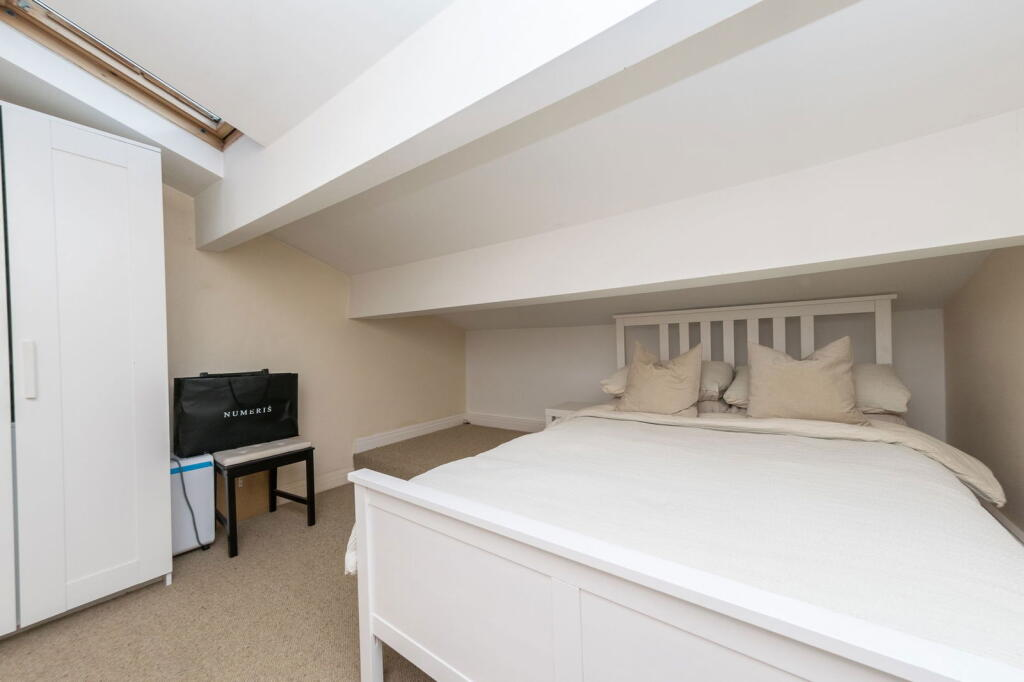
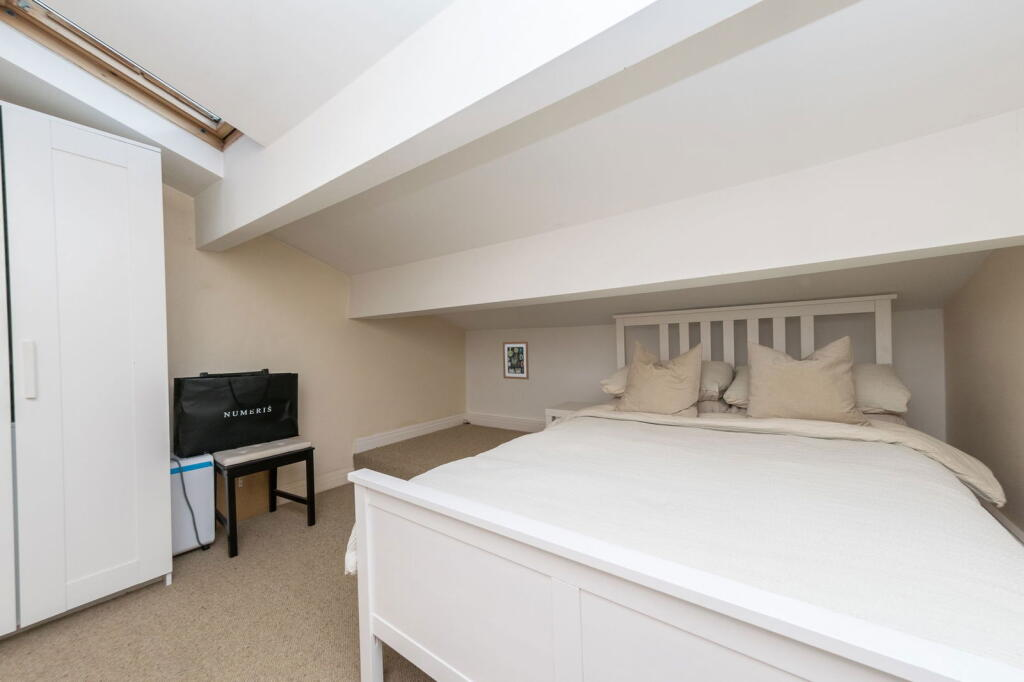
+ wall art (515, 360)
